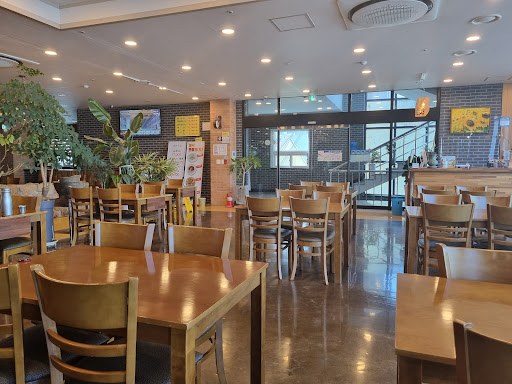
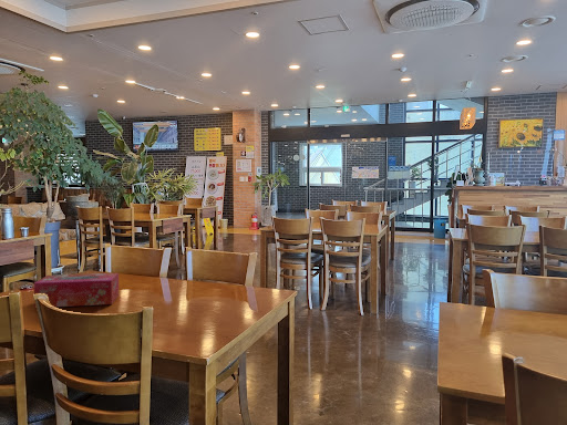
+ tissue box (79, 289)
